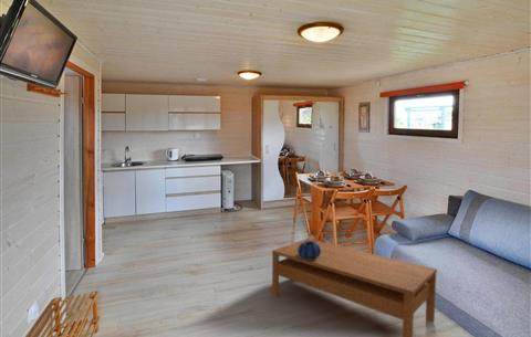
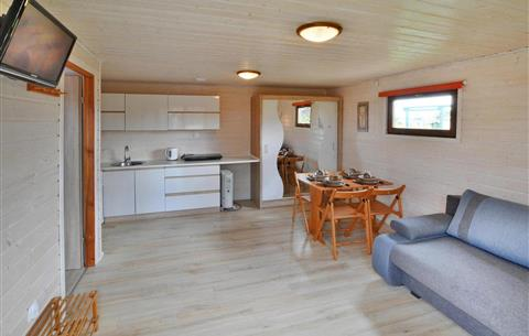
- coffee table (347, 283)
- decorative bowl (309, 250)
